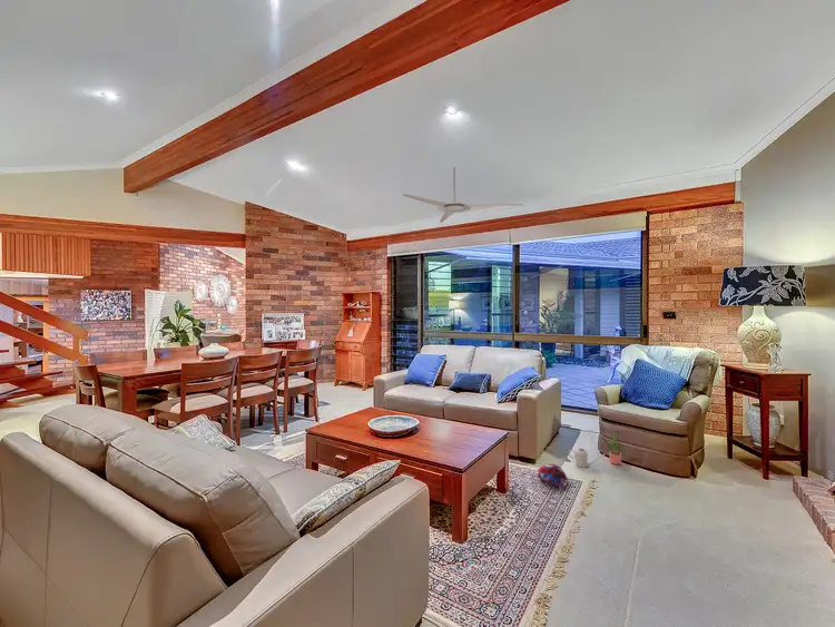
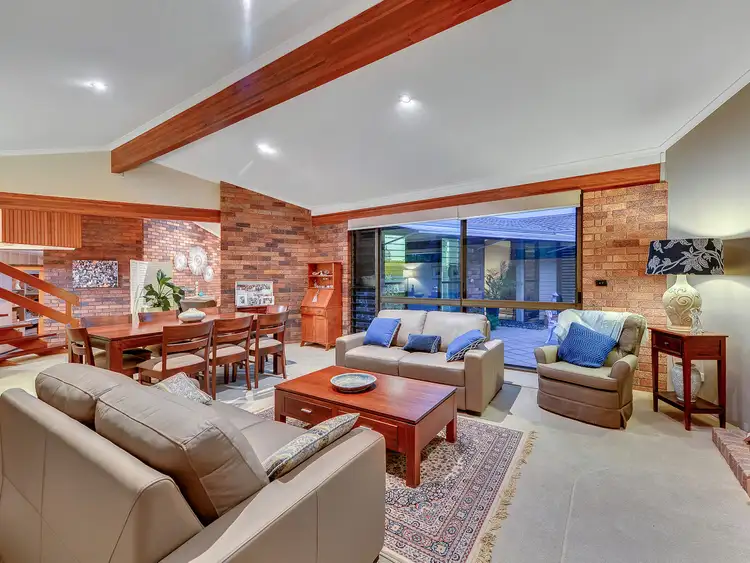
- ceiling fan (454, 189)
- plush toy (552, 473)
- watering can (586, 458)
- potted plant (618, 450)
